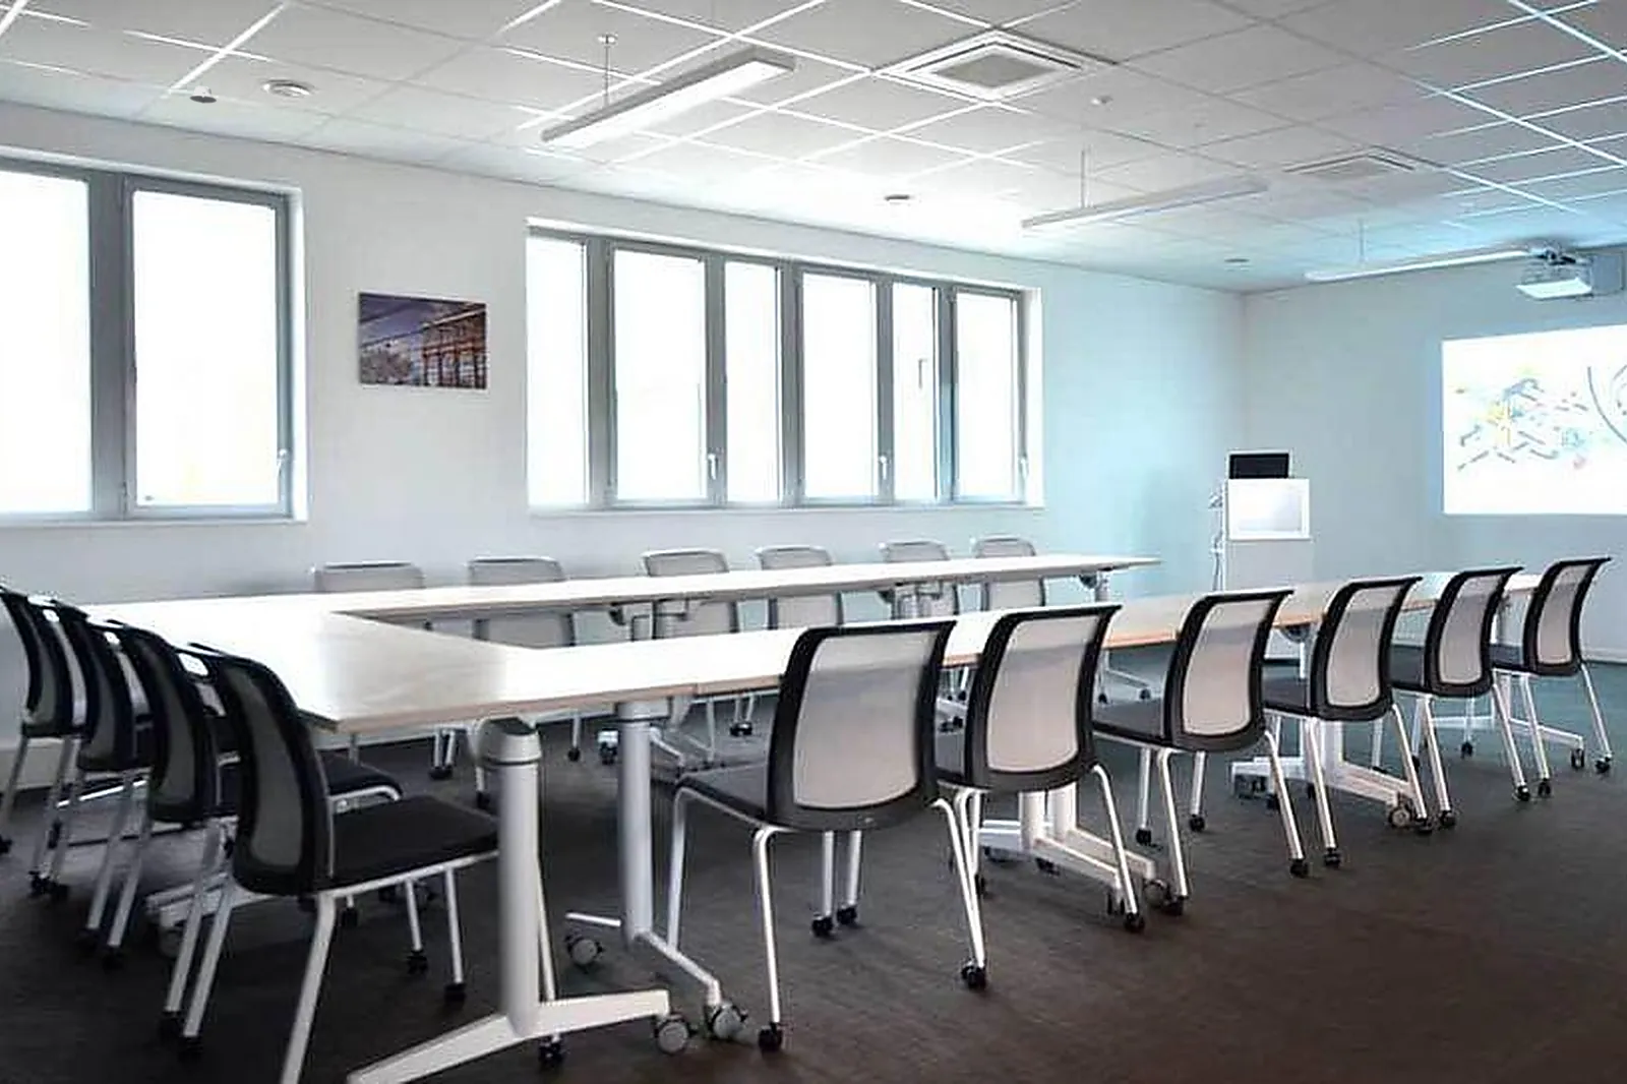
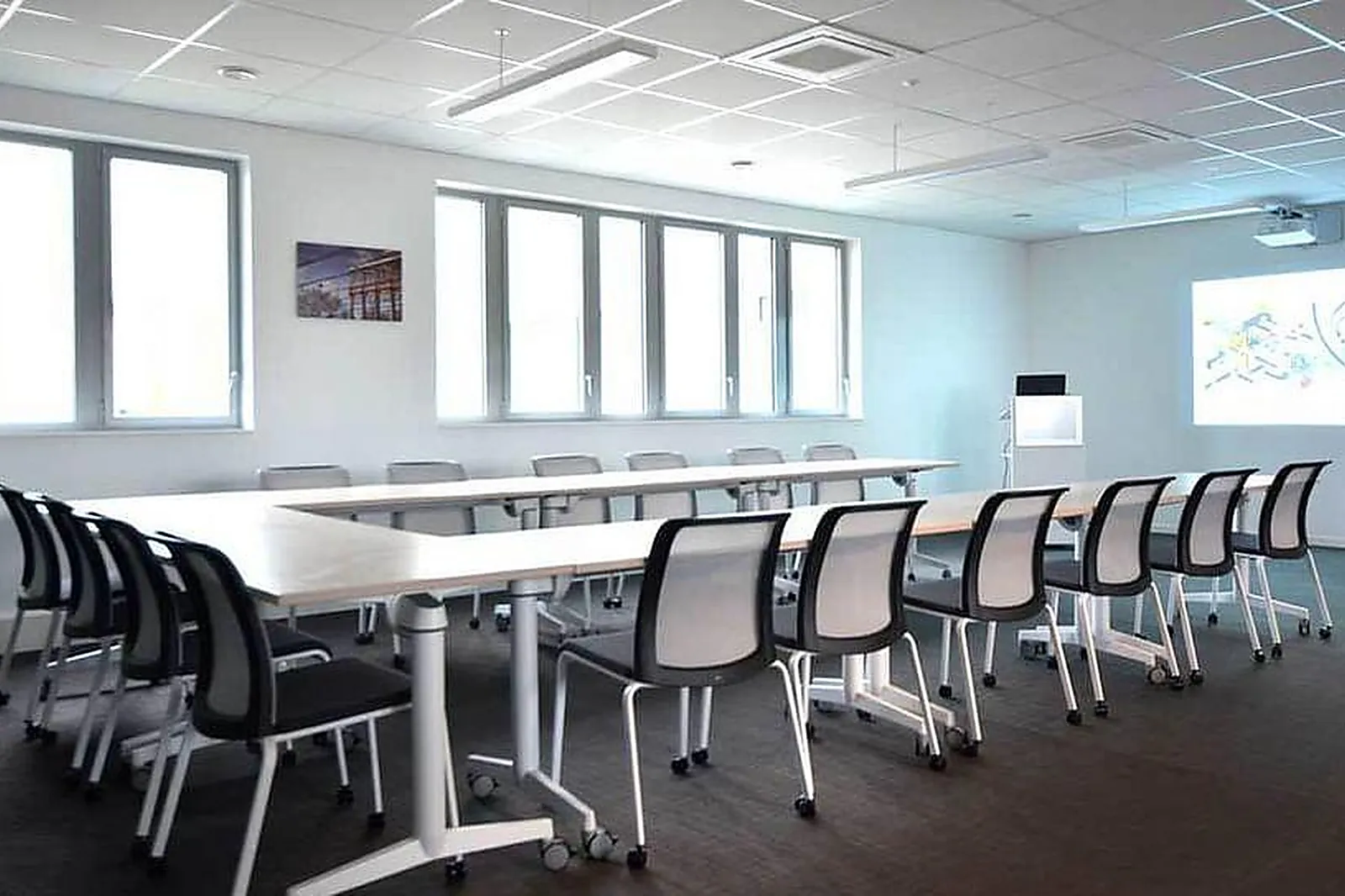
- recessed light (202, 93)
